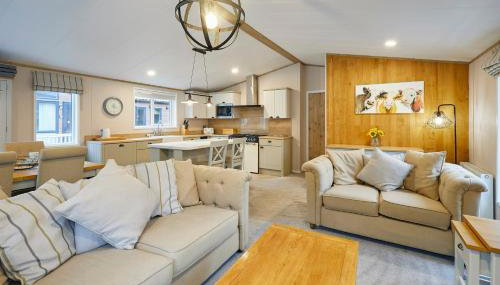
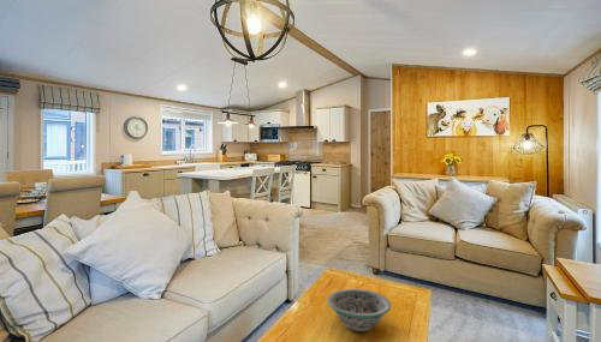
+ decorative bowl (358, 312)
